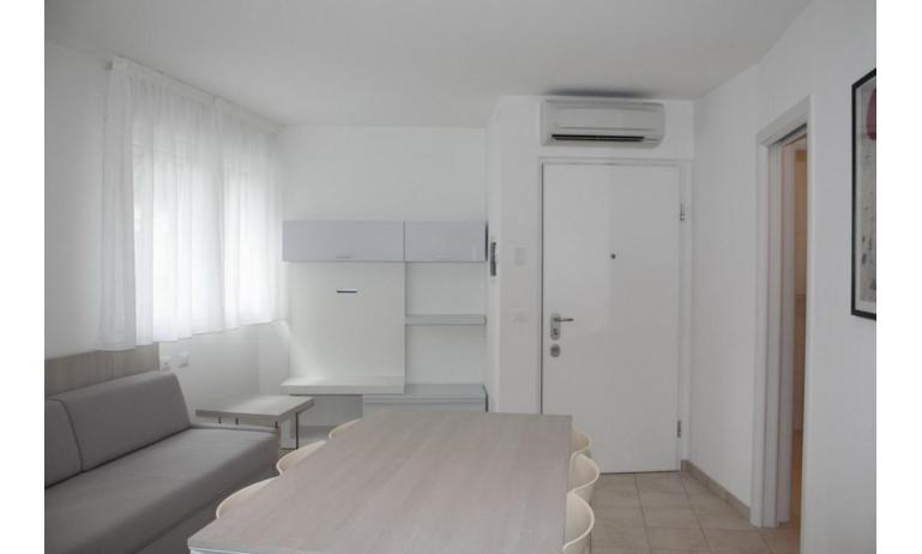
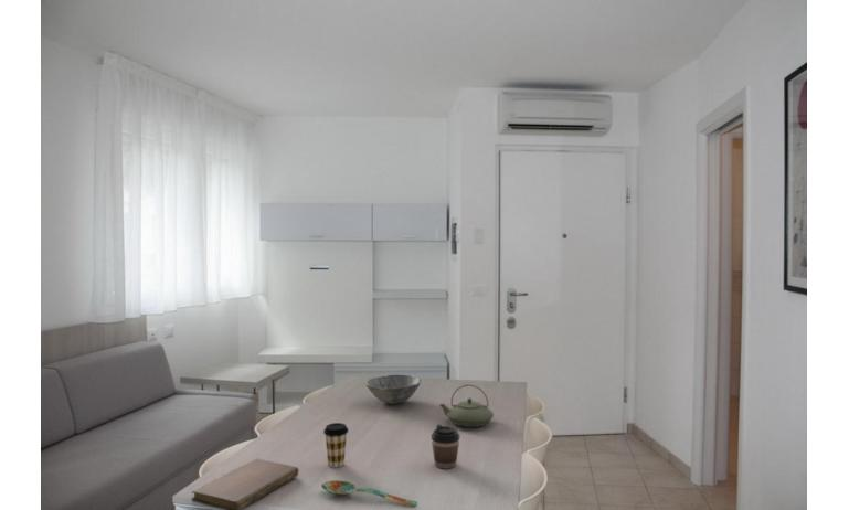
+ notebook (247, 482)
+ coffee cup (336, 445)
+ coffee cup (445, 445)
+ spoon (368, 491)
+ bowl (393, 391)
+ teapot (466, 403)
